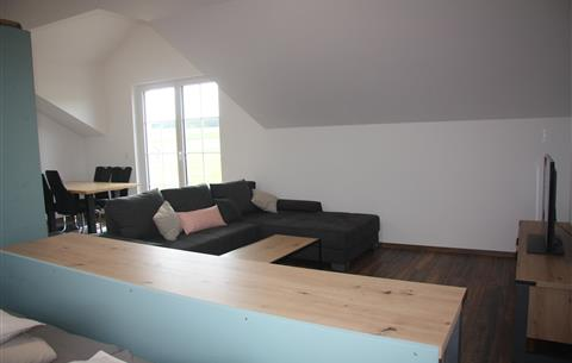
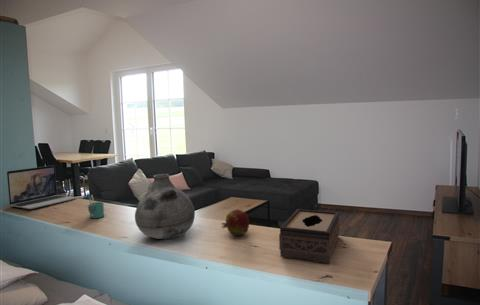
+ tissue box (311, 233)
+ vase (165, 204)
+ laptop (43, 185)
+ fruit (235, 222)
+ mug (94, 204)
